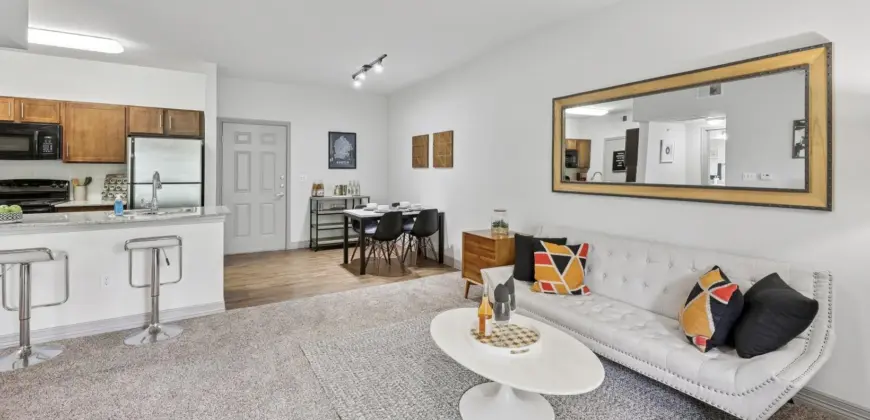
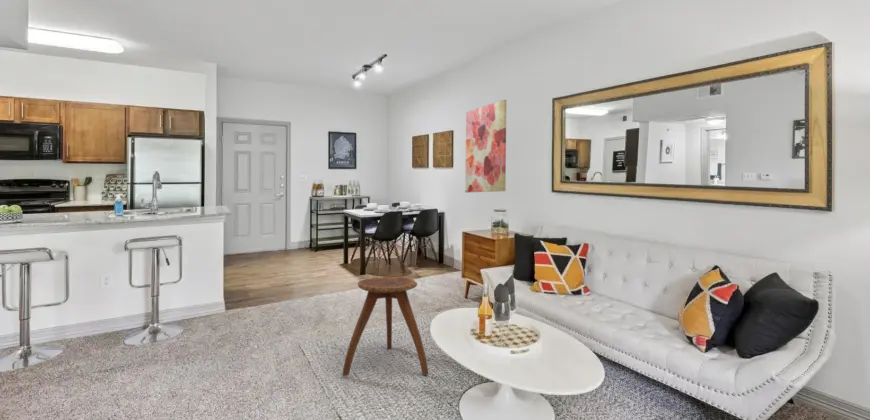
+ wall art (484, 149)
+ stool (386, 323)
